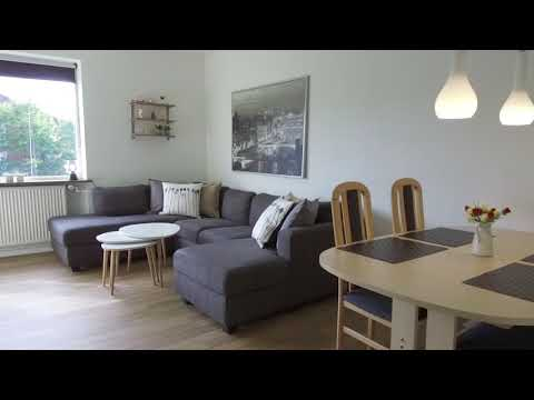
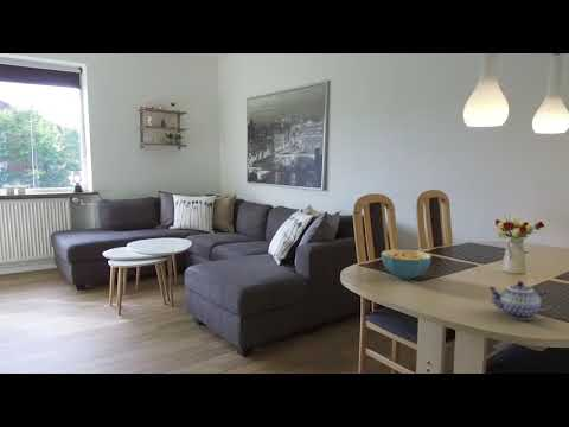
+ cereal bowl (404, 266)
+ teapot (519, 298)
